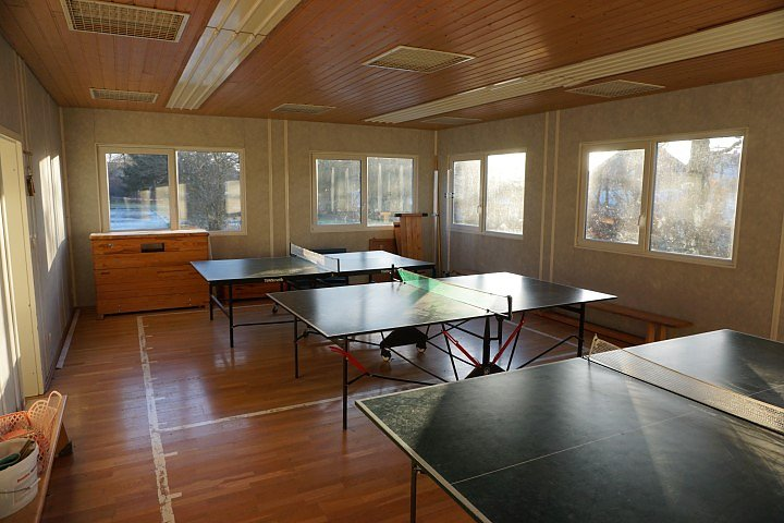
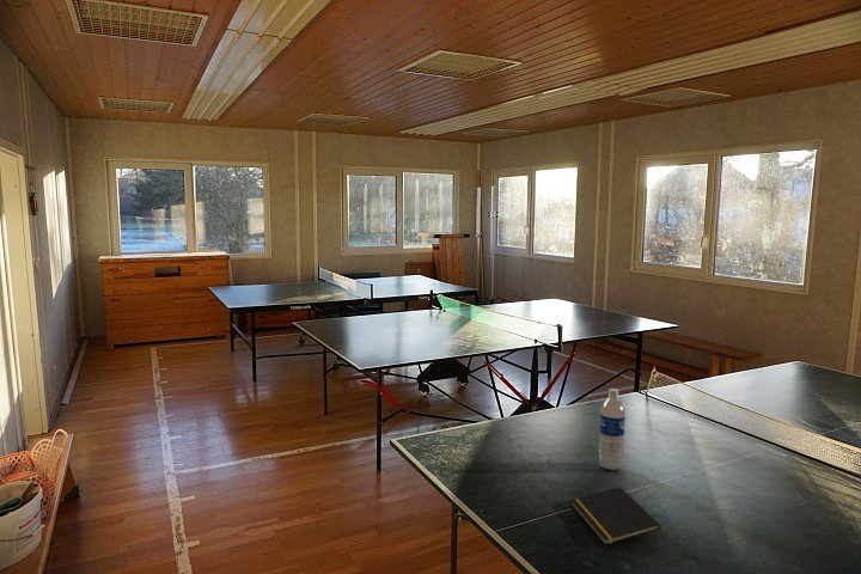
+ water bottle (611, 428)
+ notepad (612, 513)
